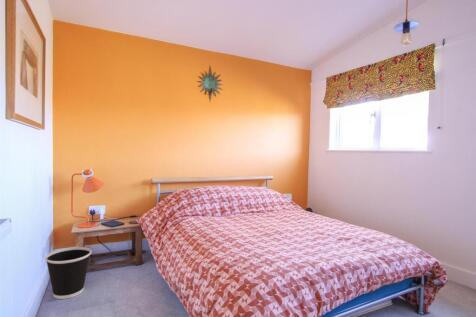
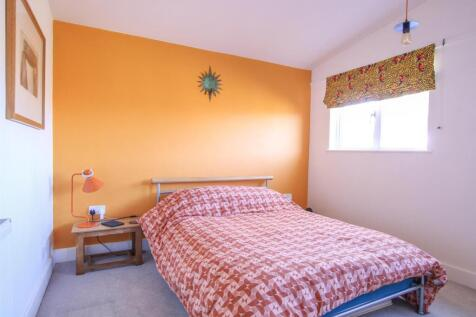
- wastebasket (68, 272)
